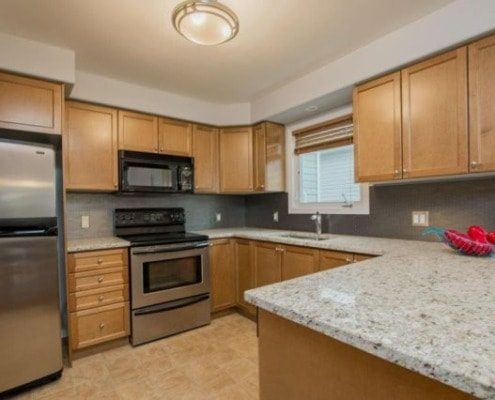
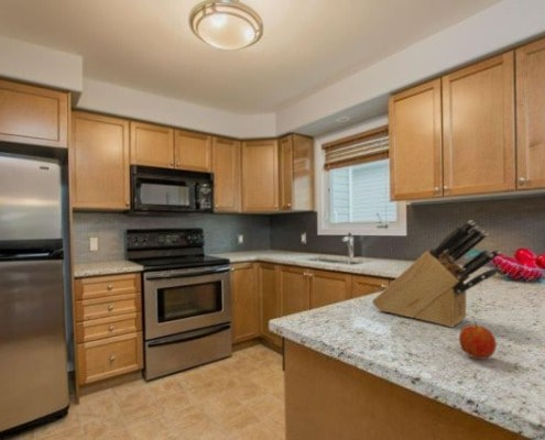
+ knife block (429, 268)
+ fruit (477, 339)
